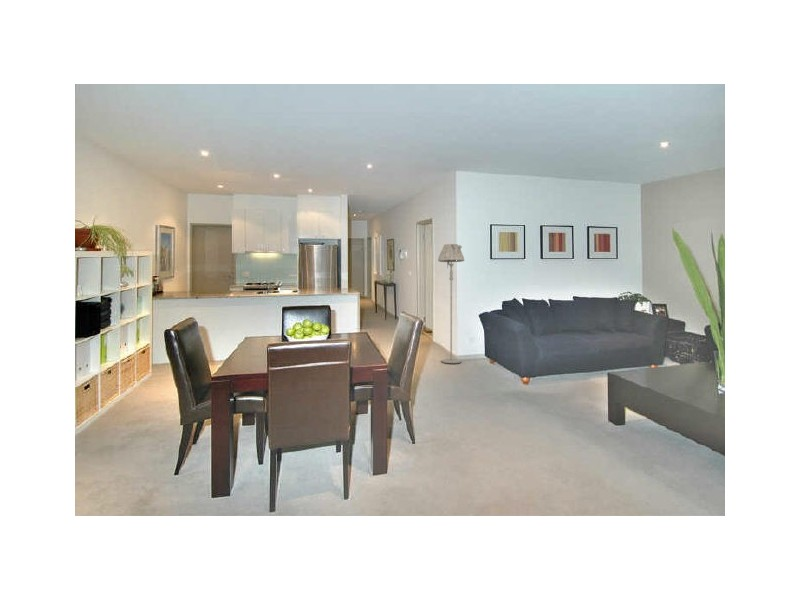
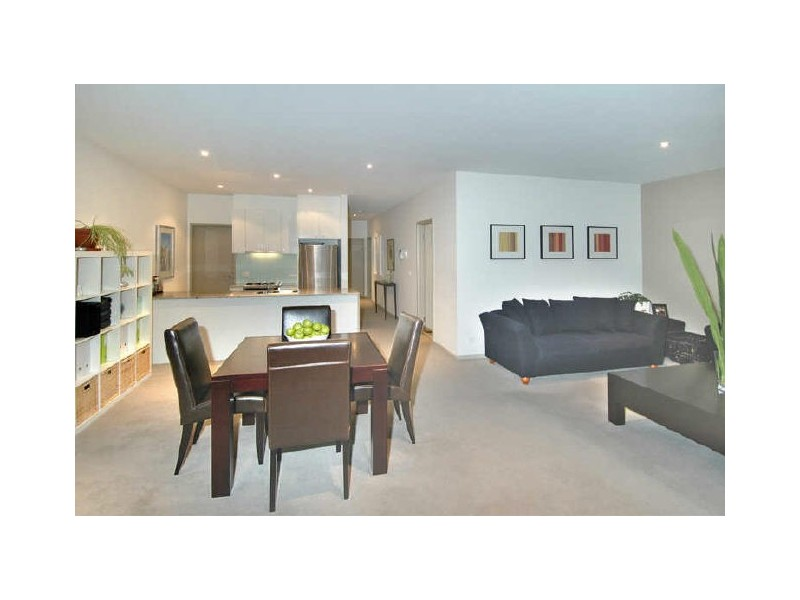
- floor lamp (451, 303)
